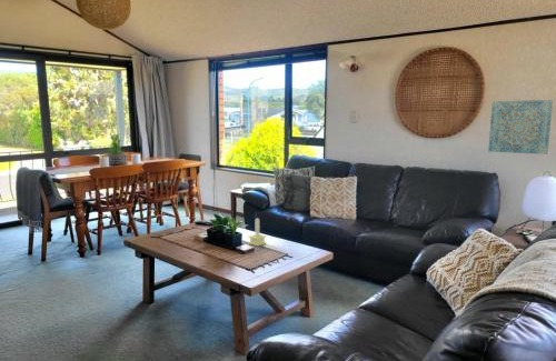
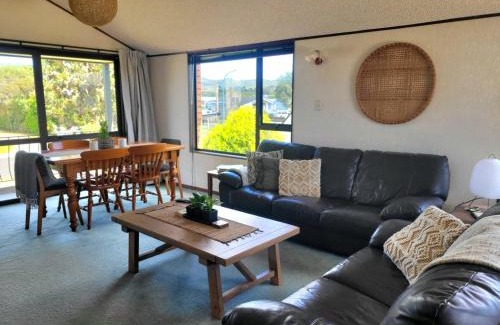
- candle (257, 230)
- wall art (518, 127)
